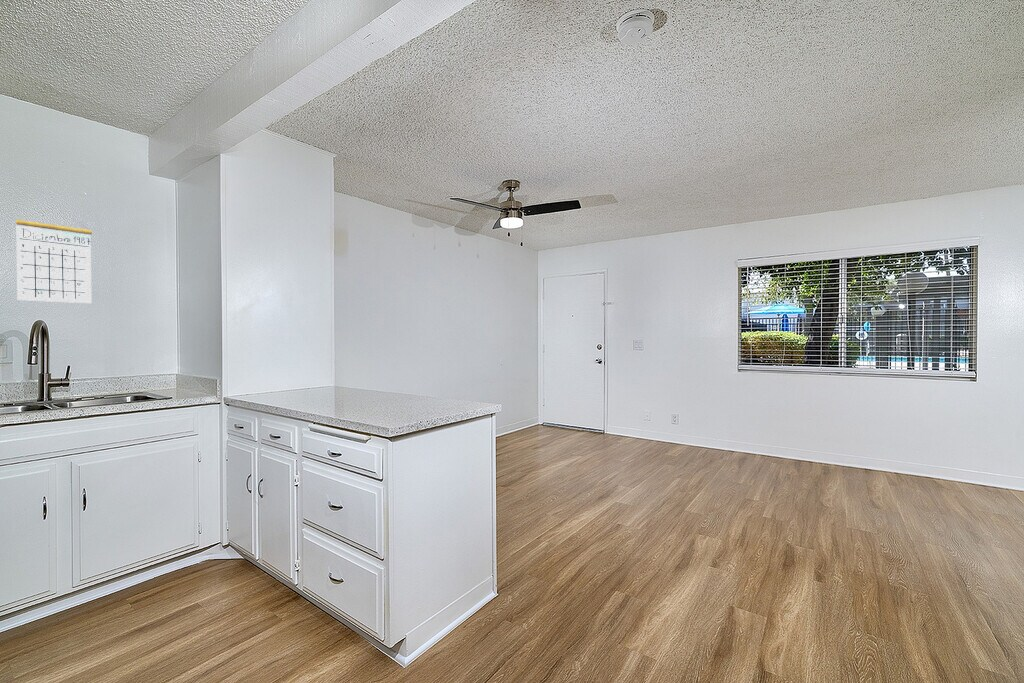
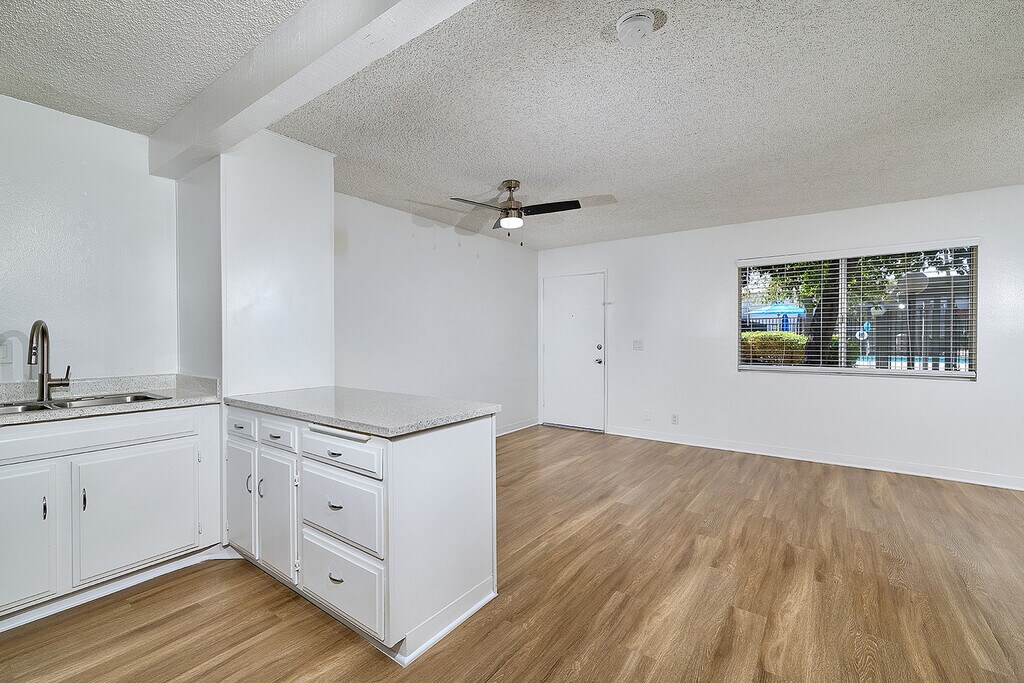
- calendar (55, 254)
